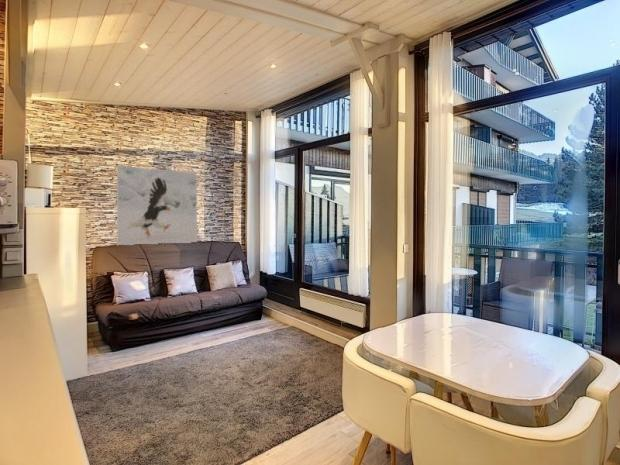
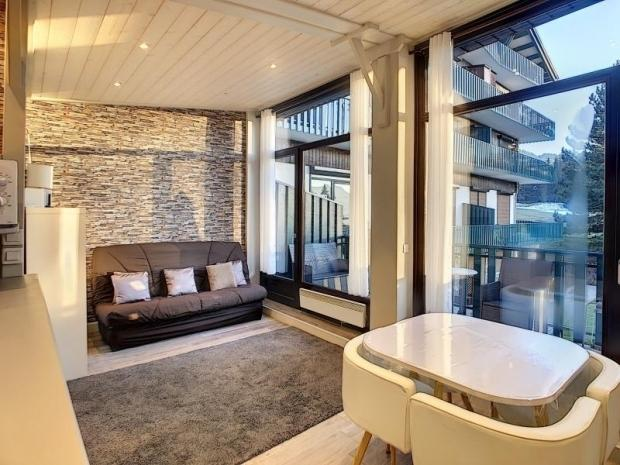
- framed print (159, 208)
